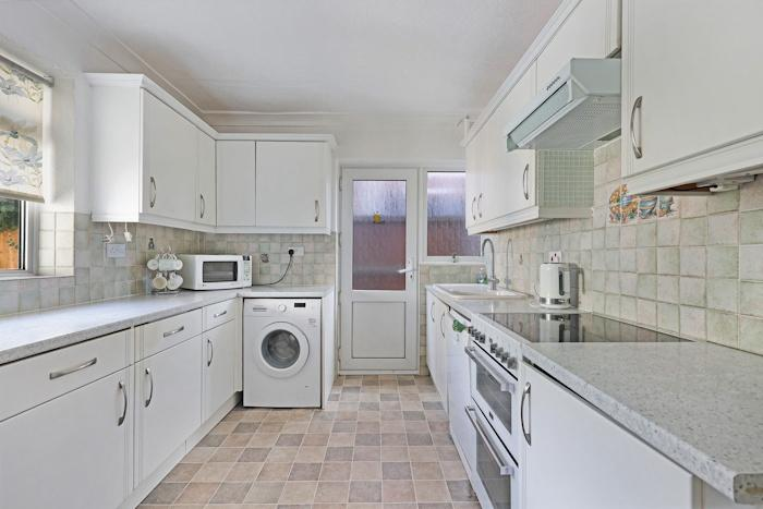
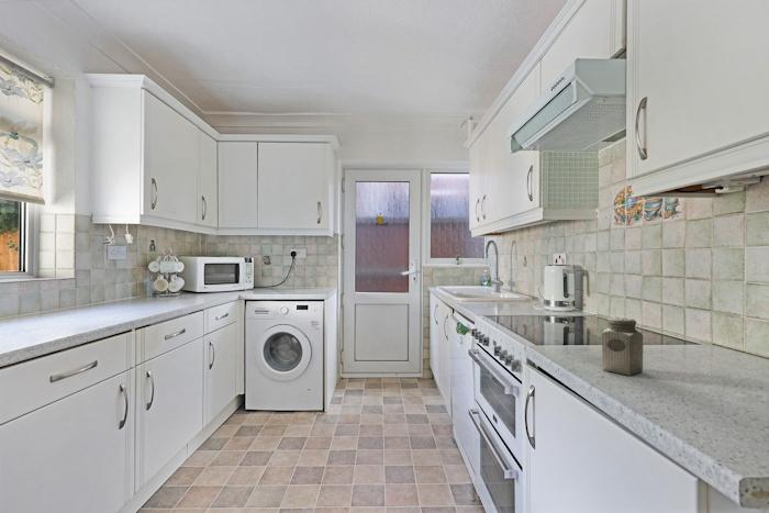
+ salt shaker (622, 344)
